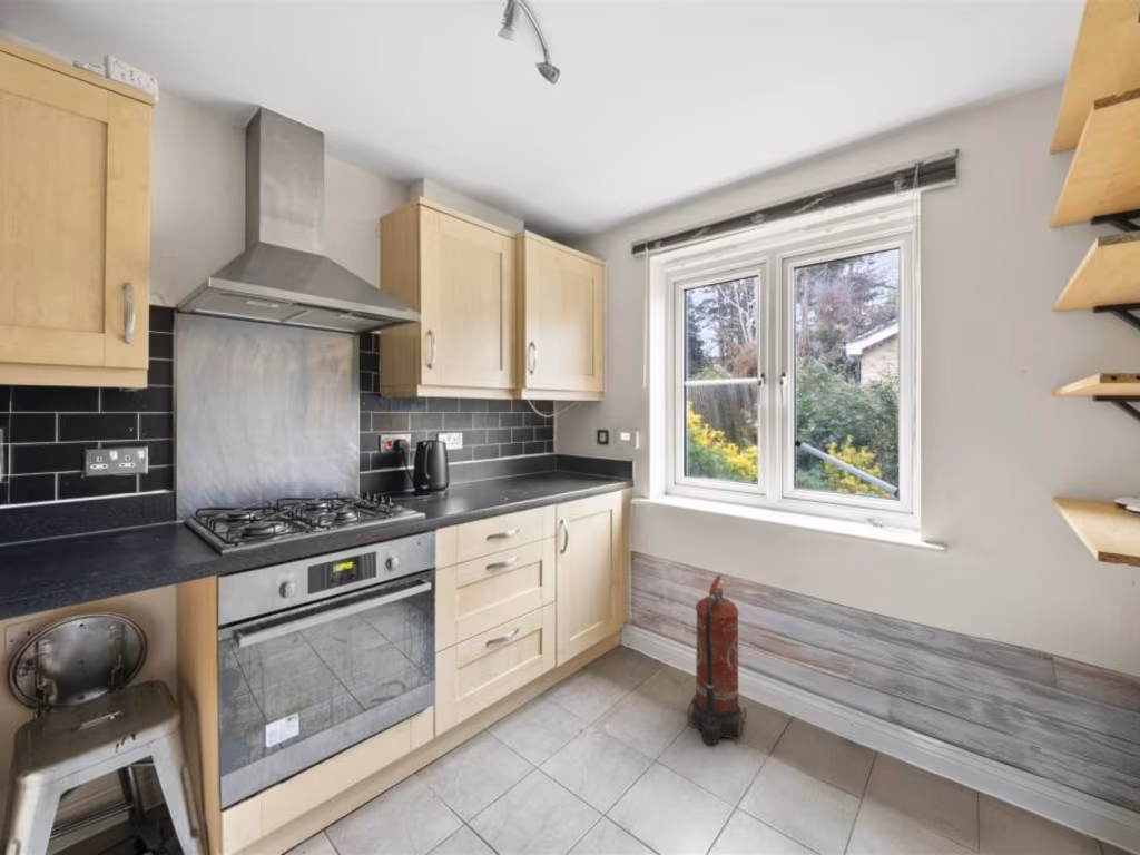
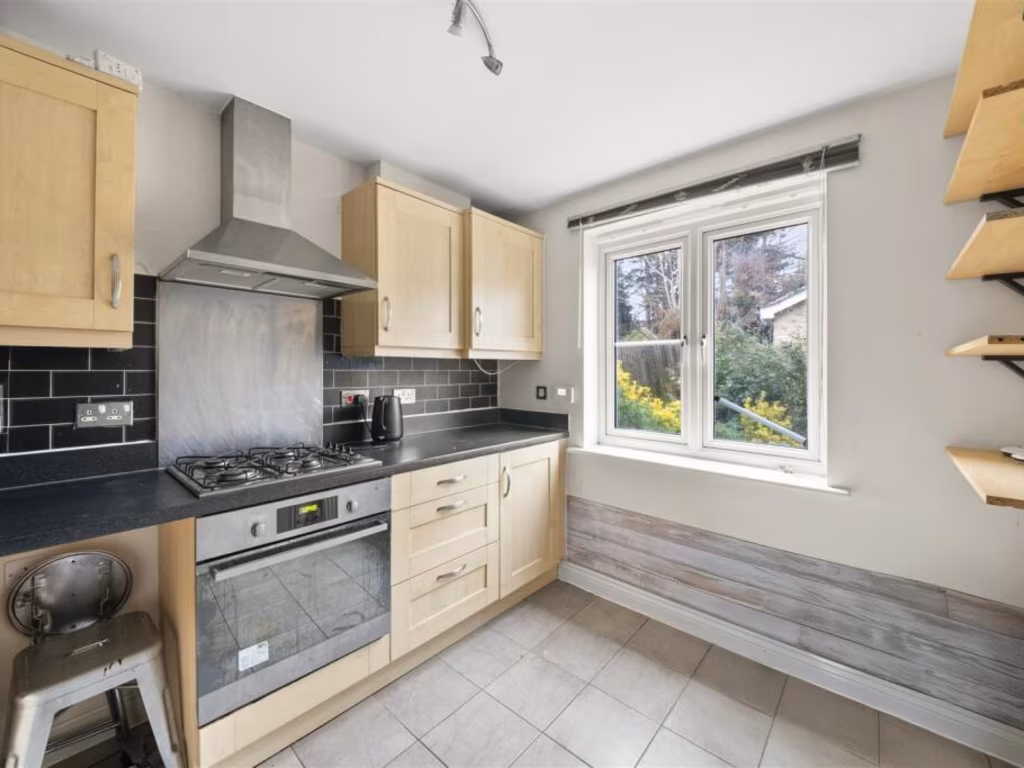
- fire extinguisher (715, 653)
